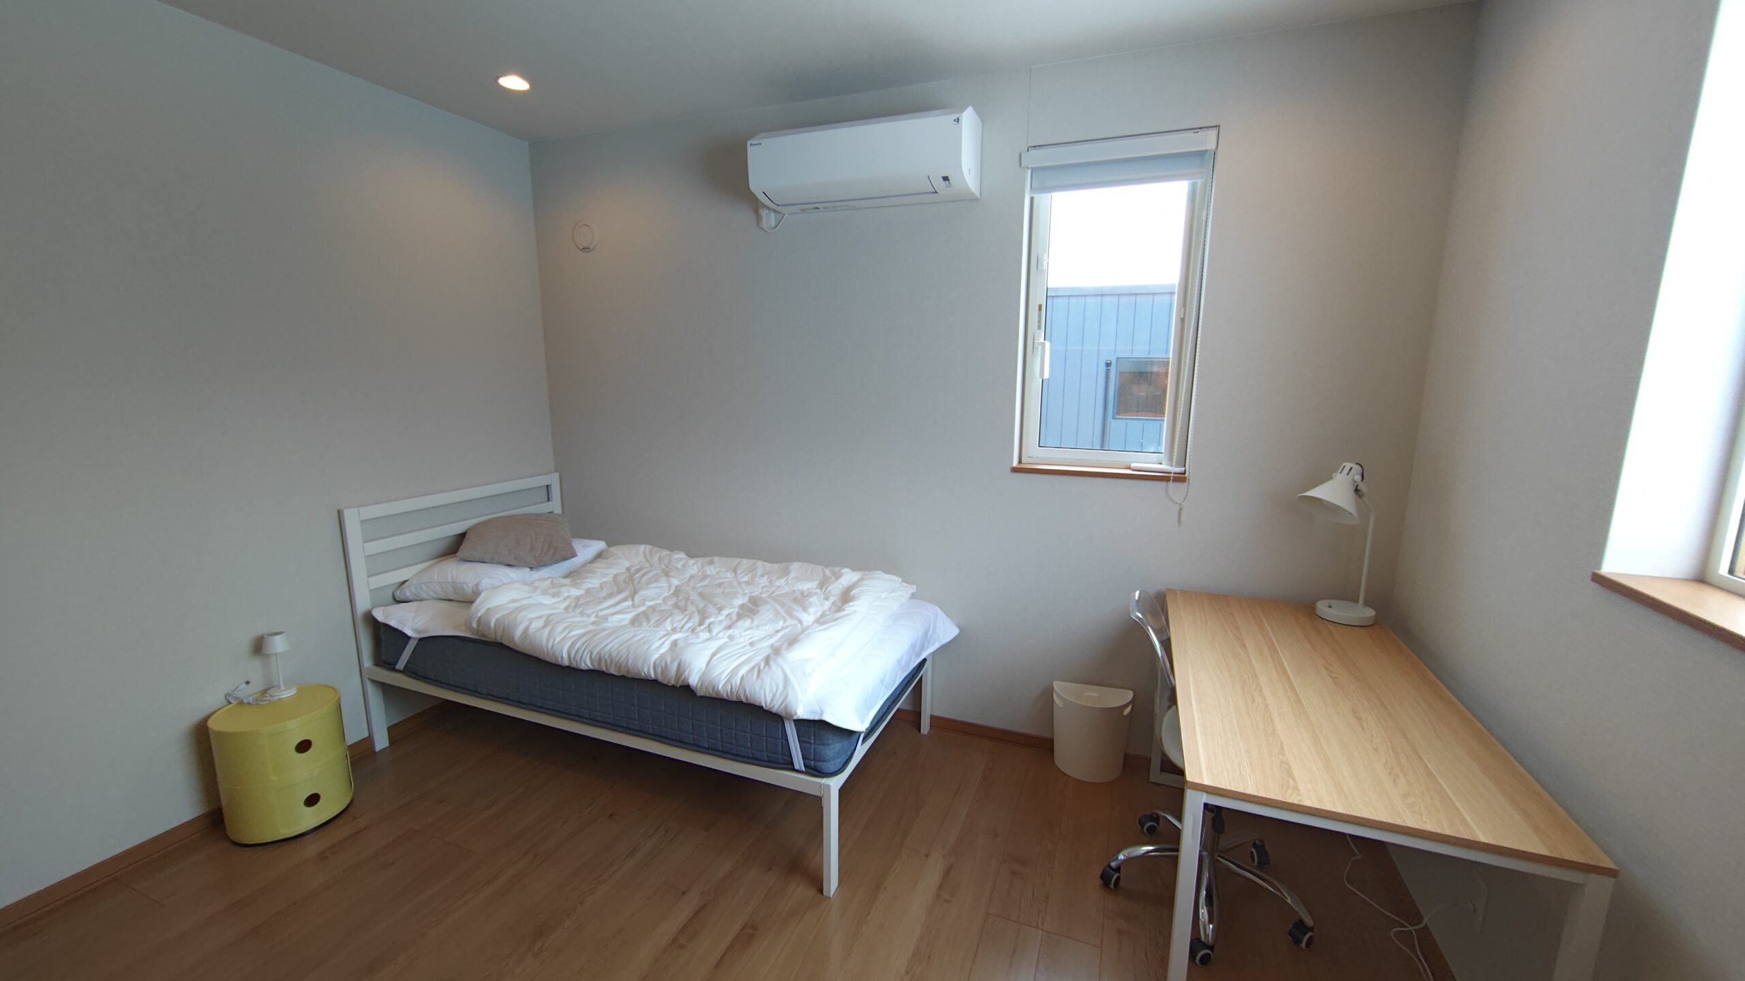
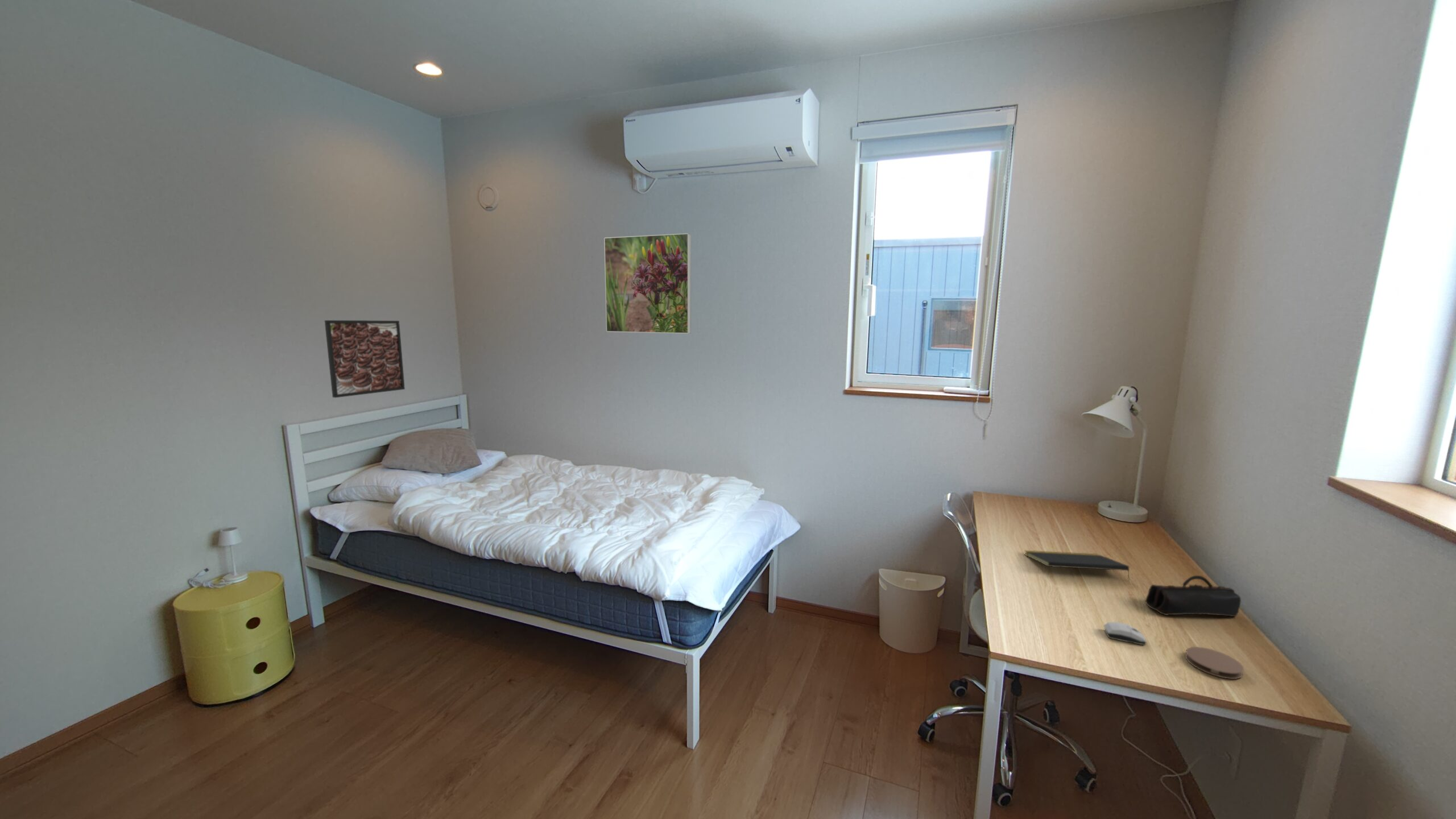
+ pencil case (1194, 593)
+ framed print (647, 285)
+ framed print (367, 357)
+ coaster (1214, 662)
+ computer mouse (1125, 631)
+ notepad (1074, 560)
